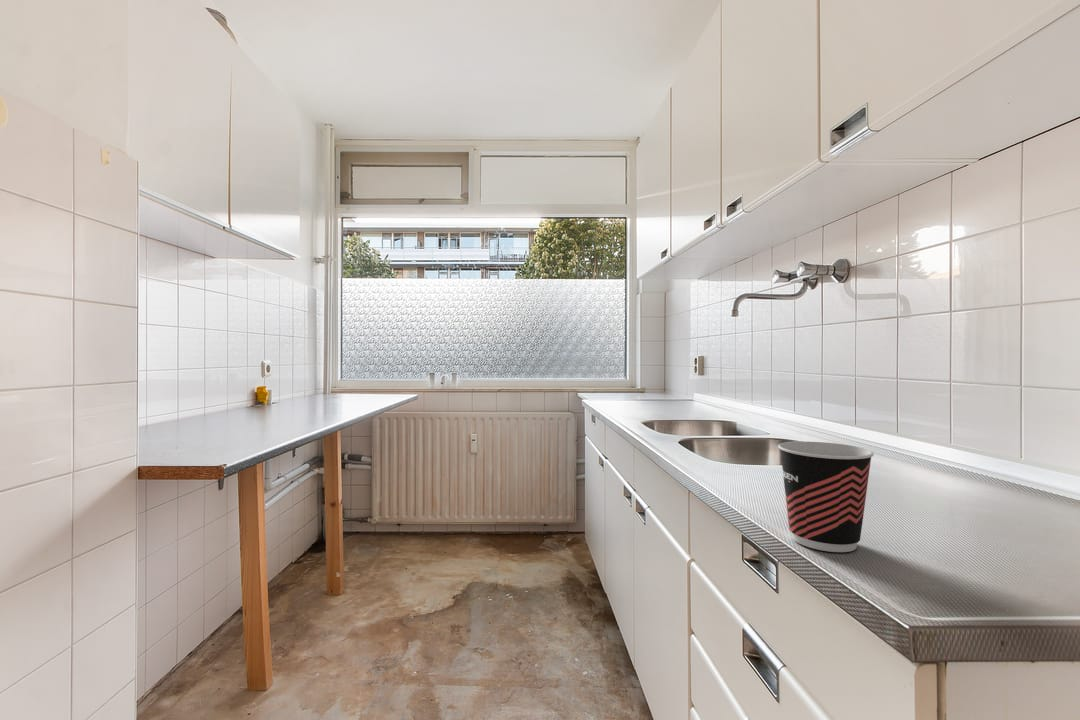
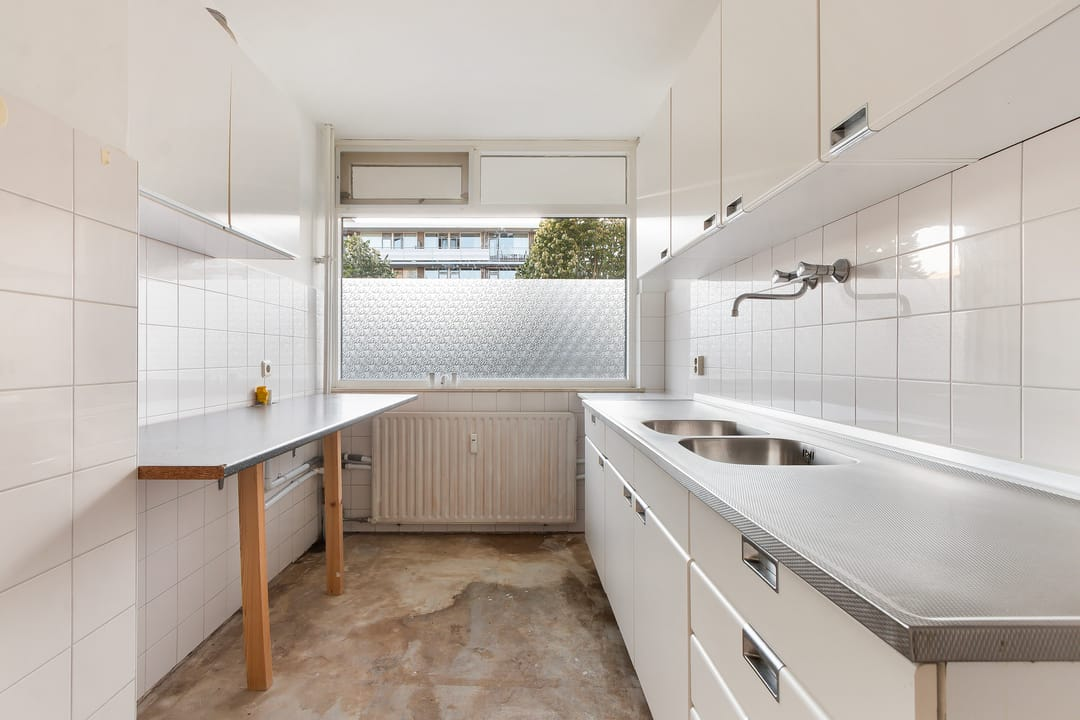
- cup (823, 494)
